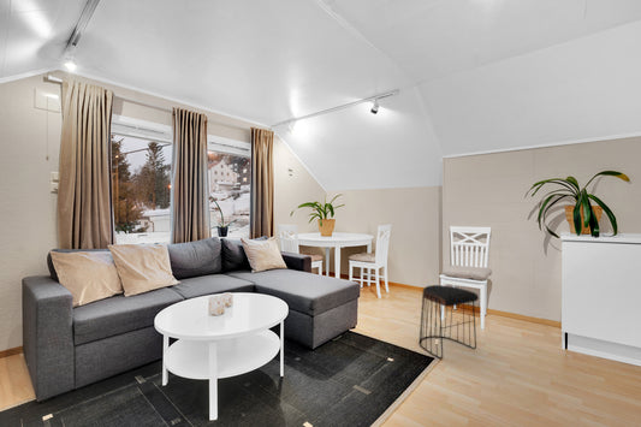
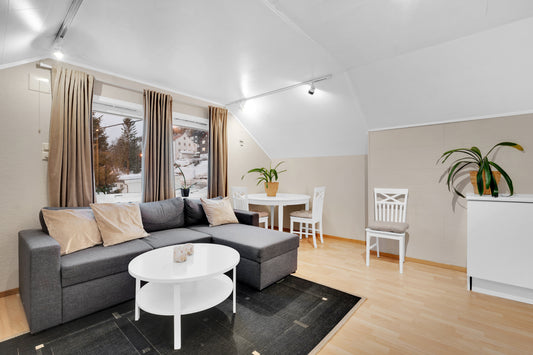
- stool (440, 318)
